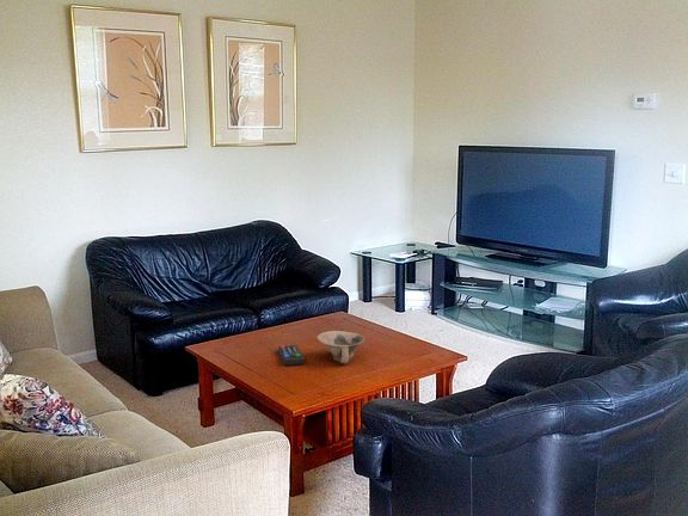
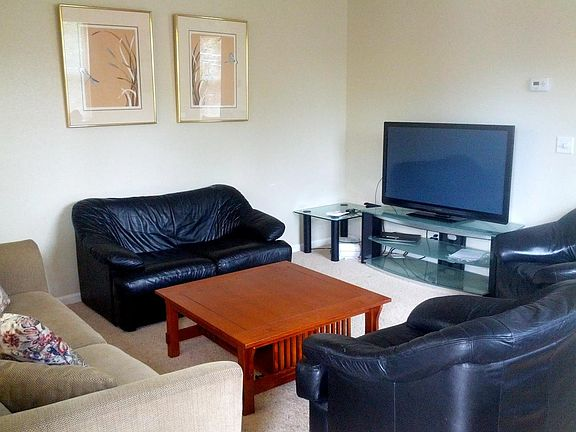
- remote control (290, 354)
- bowl (340, 346)
